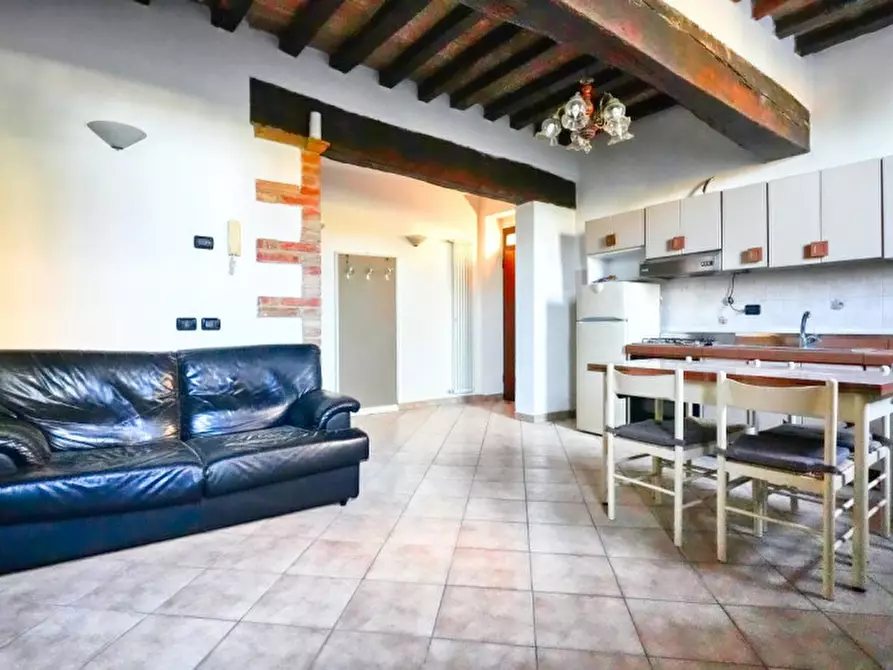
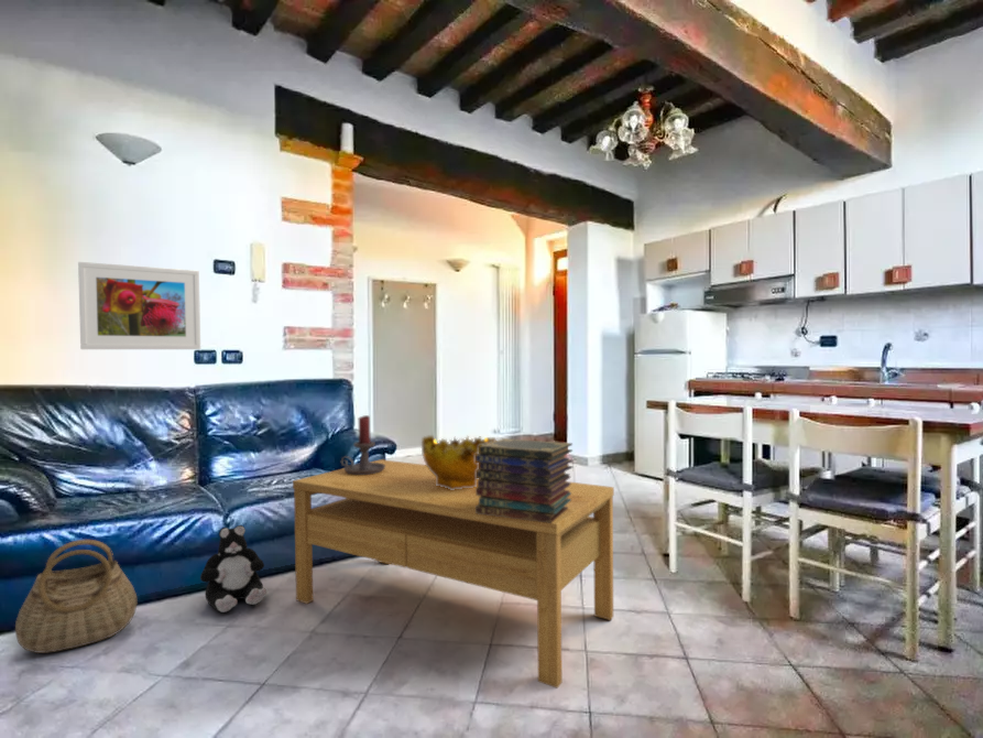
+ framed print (142, 307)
+ basket (78, 590)
+ plush toy (233, 565)
+ candle holder (360, 442)
+ book stack (525, 477)
+ decorative bowl (459, 459)
+ coffee table (447, 545)
